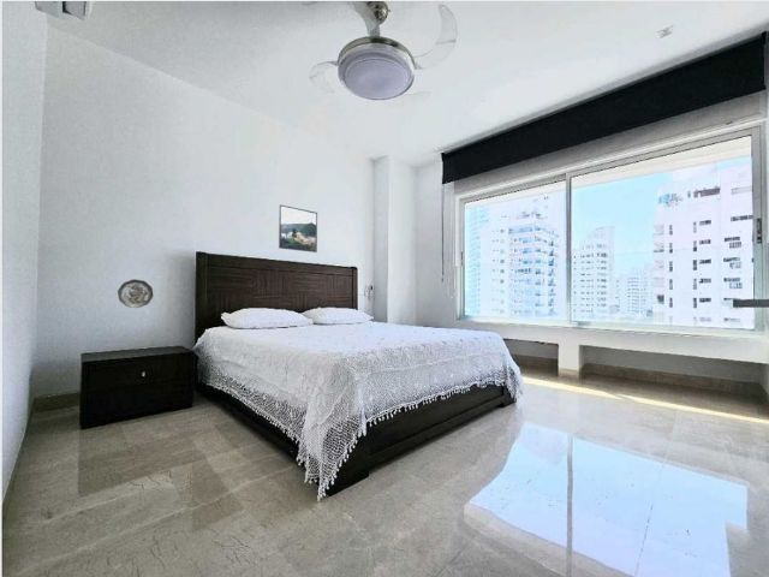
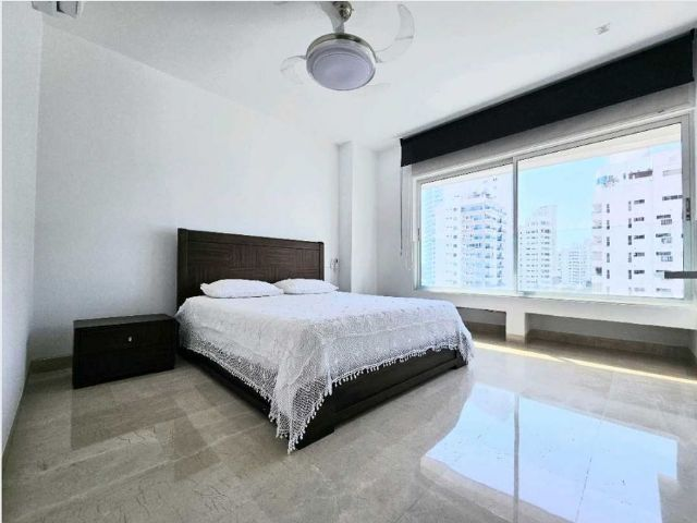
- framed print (298, 230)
- decorative plate (136, 293)
